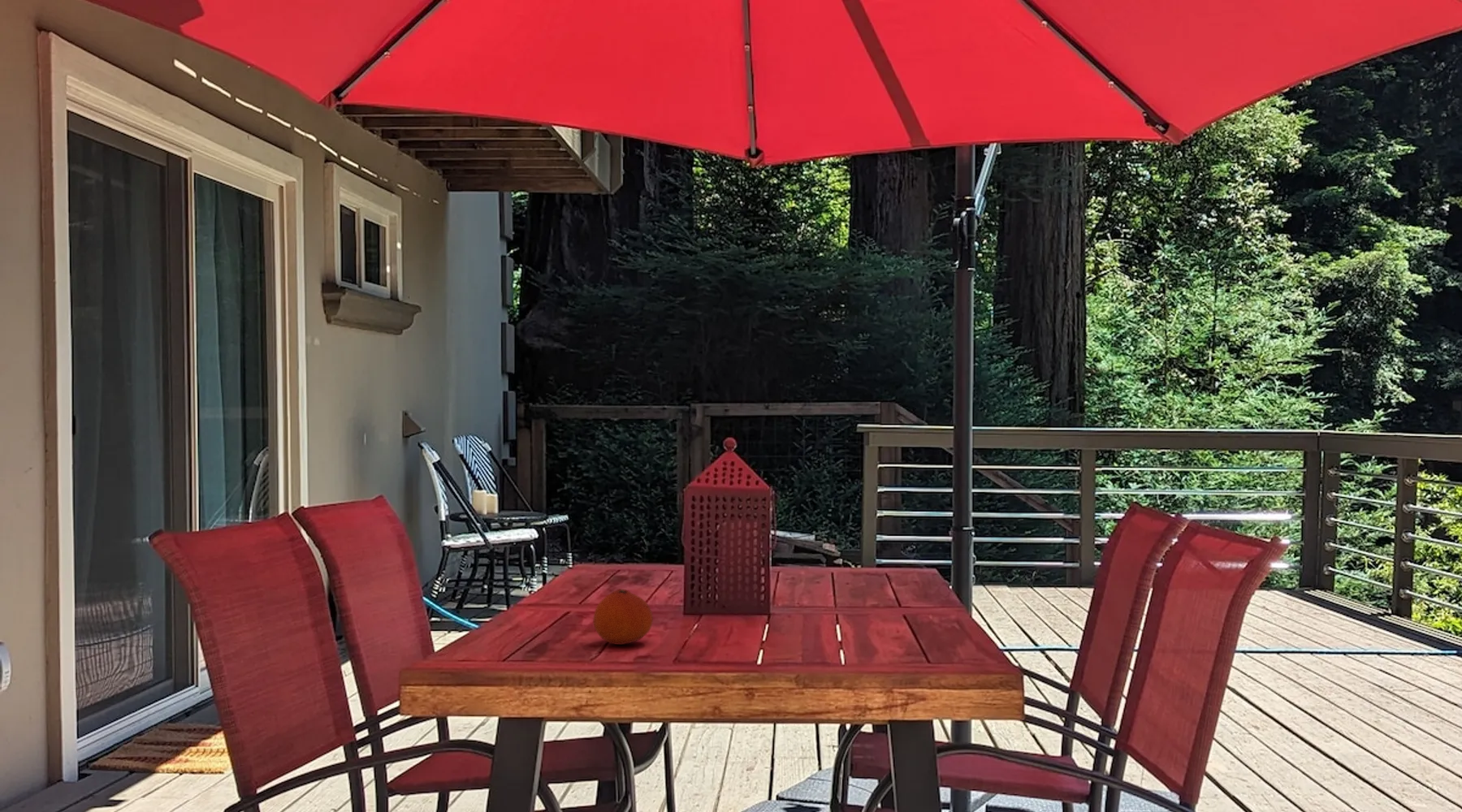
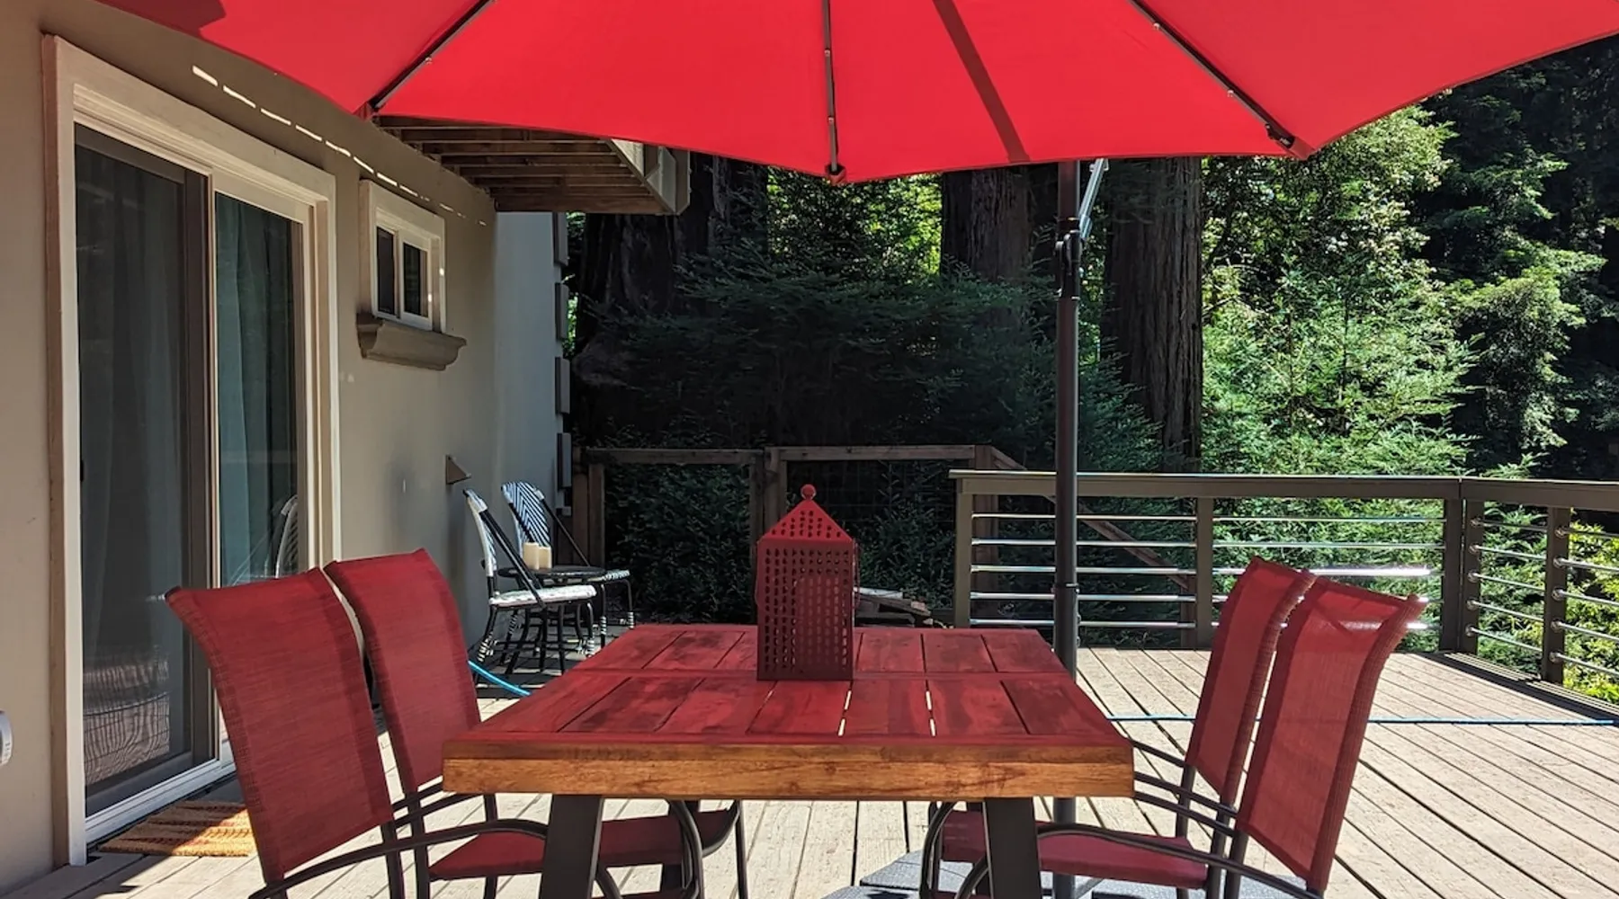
- fruit (624, 615)
